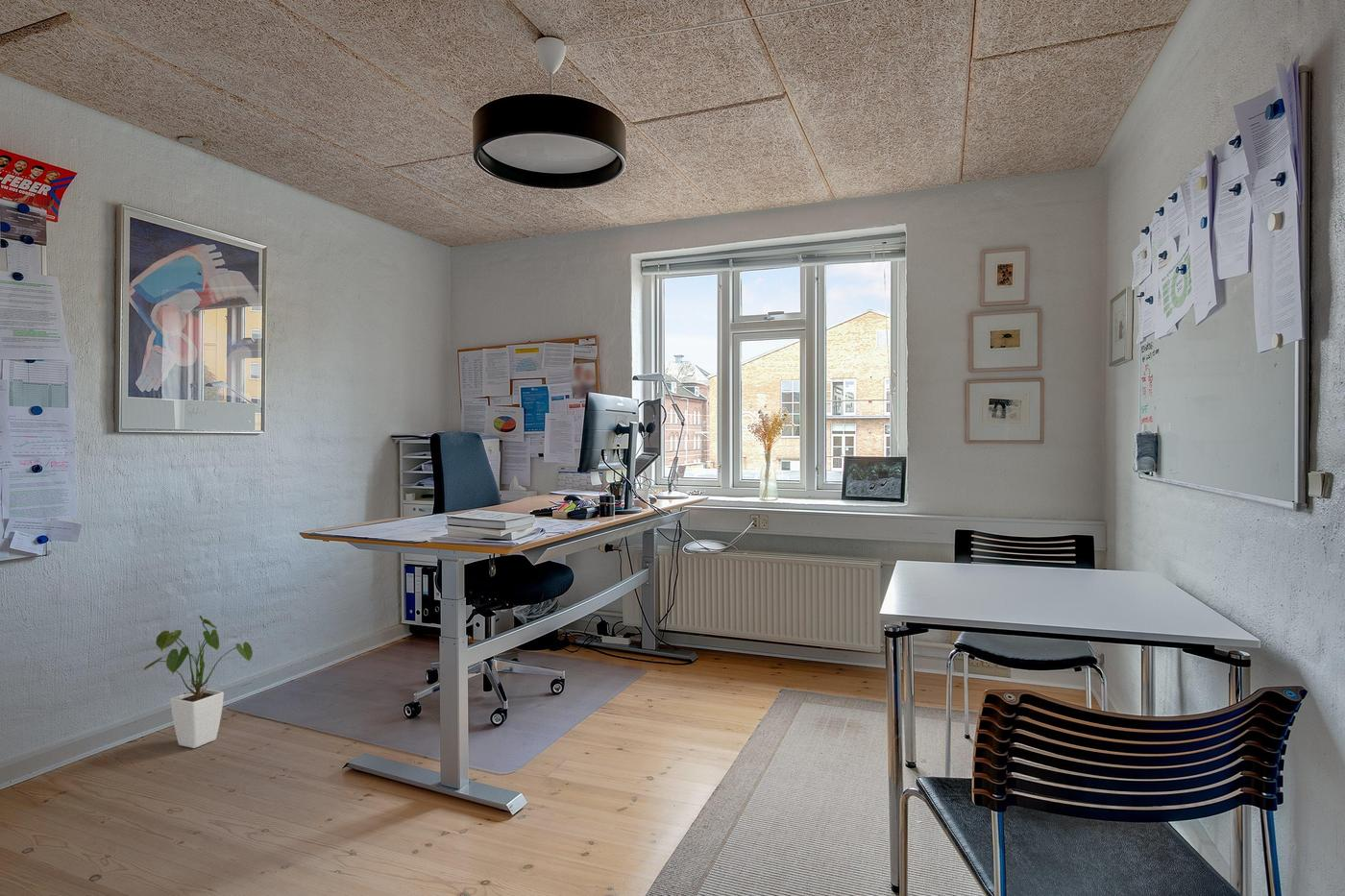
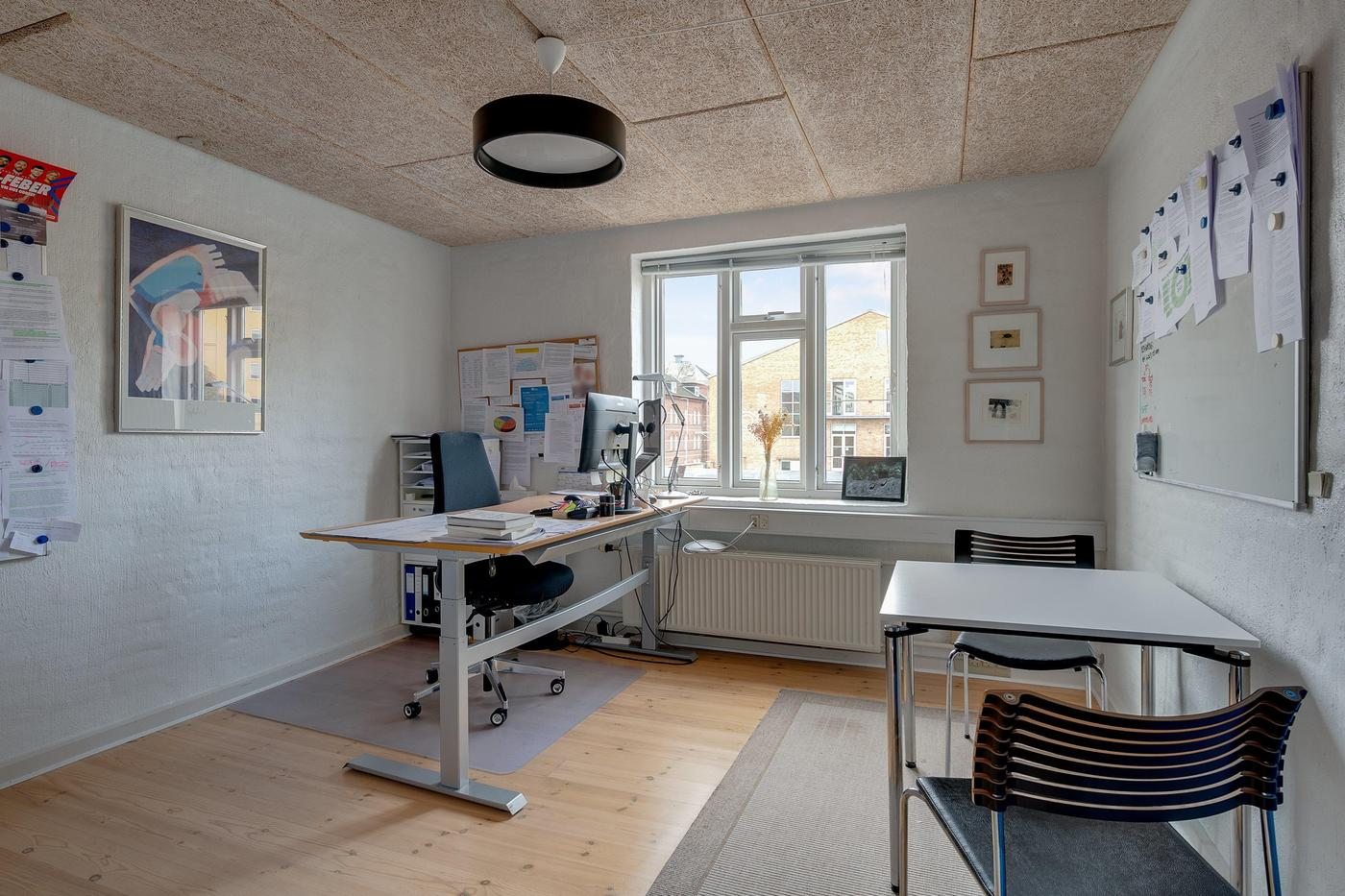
- house plant (206, 680)
